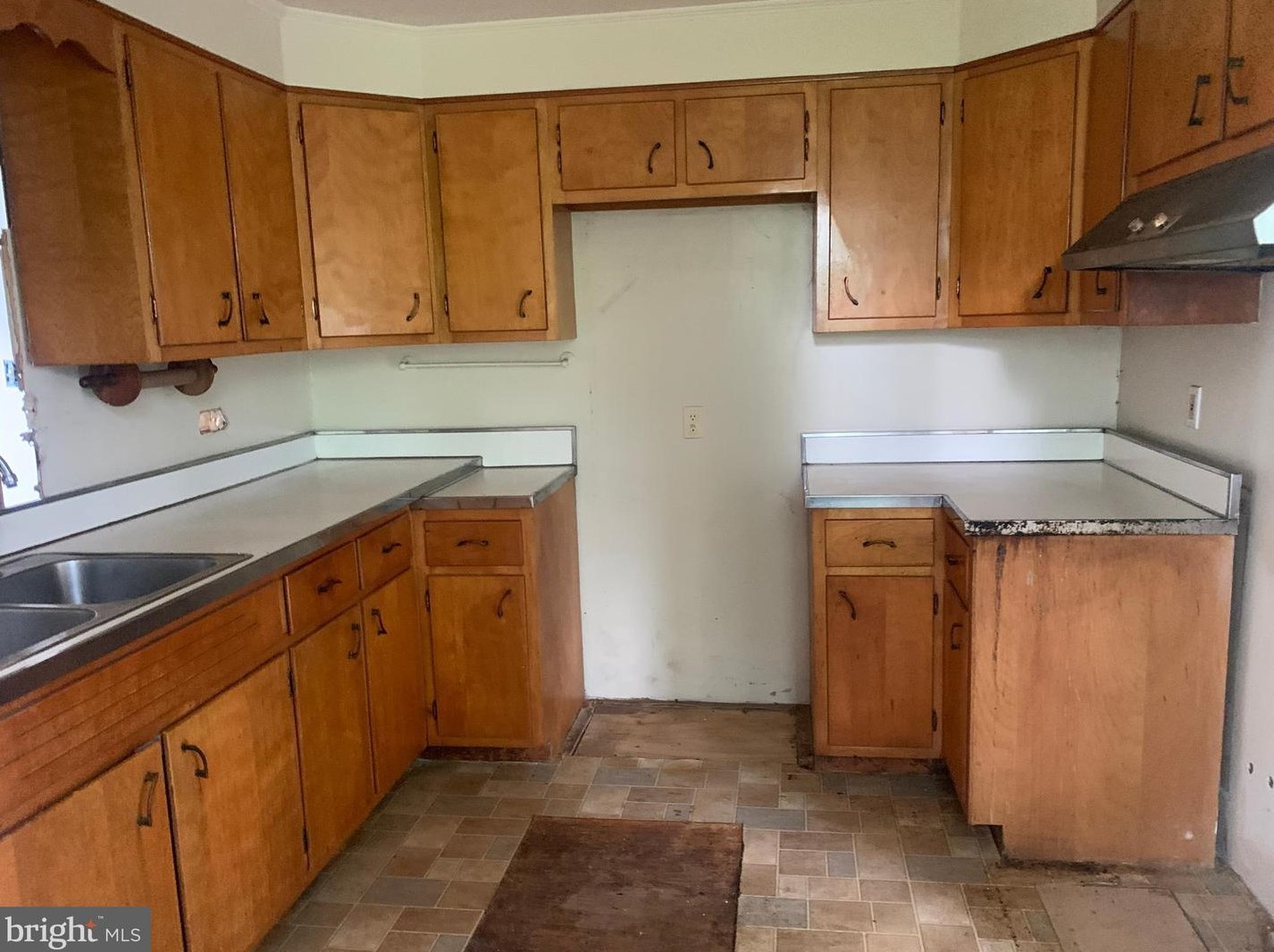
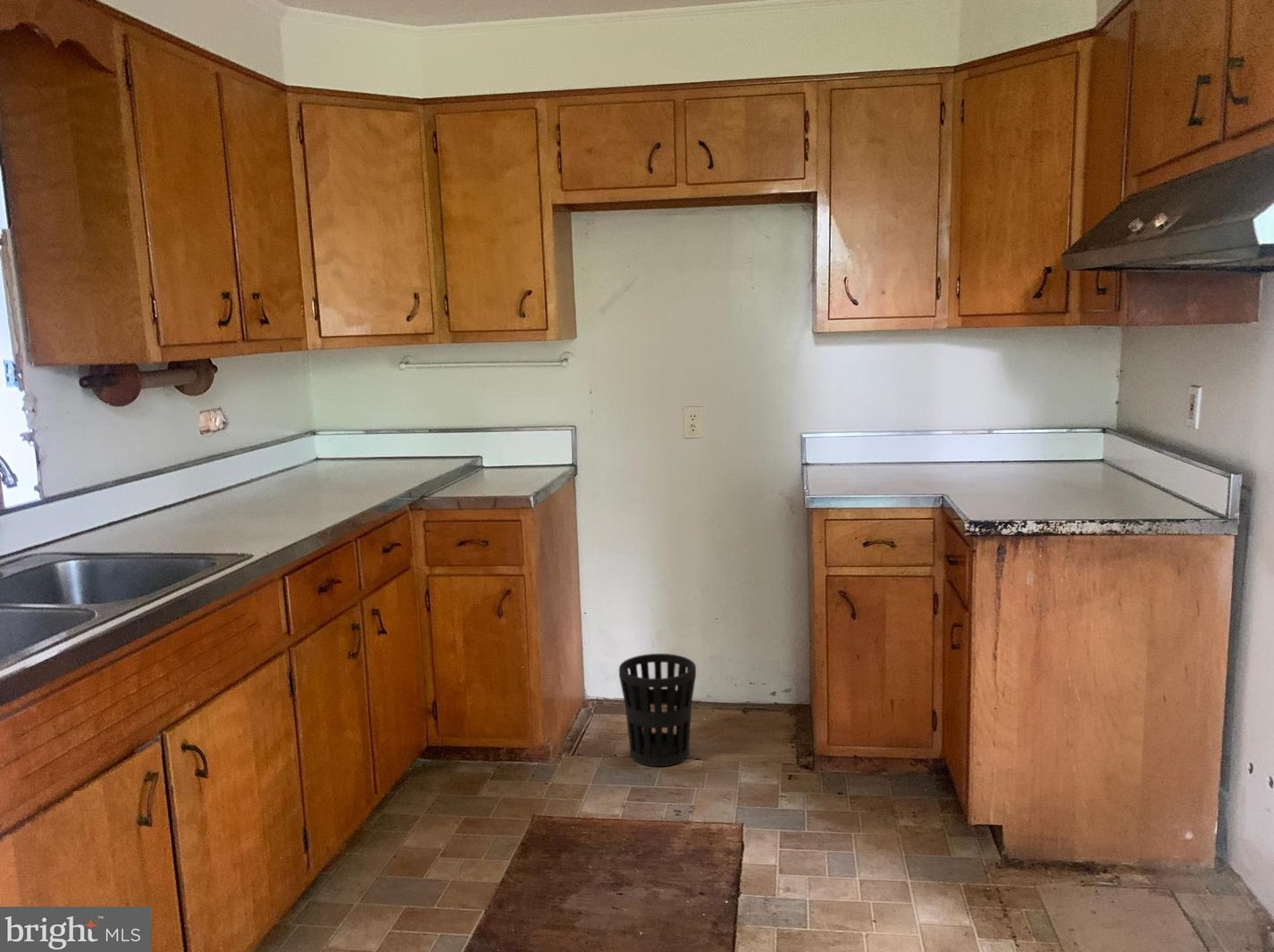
+ wastebasket (658, 709)
